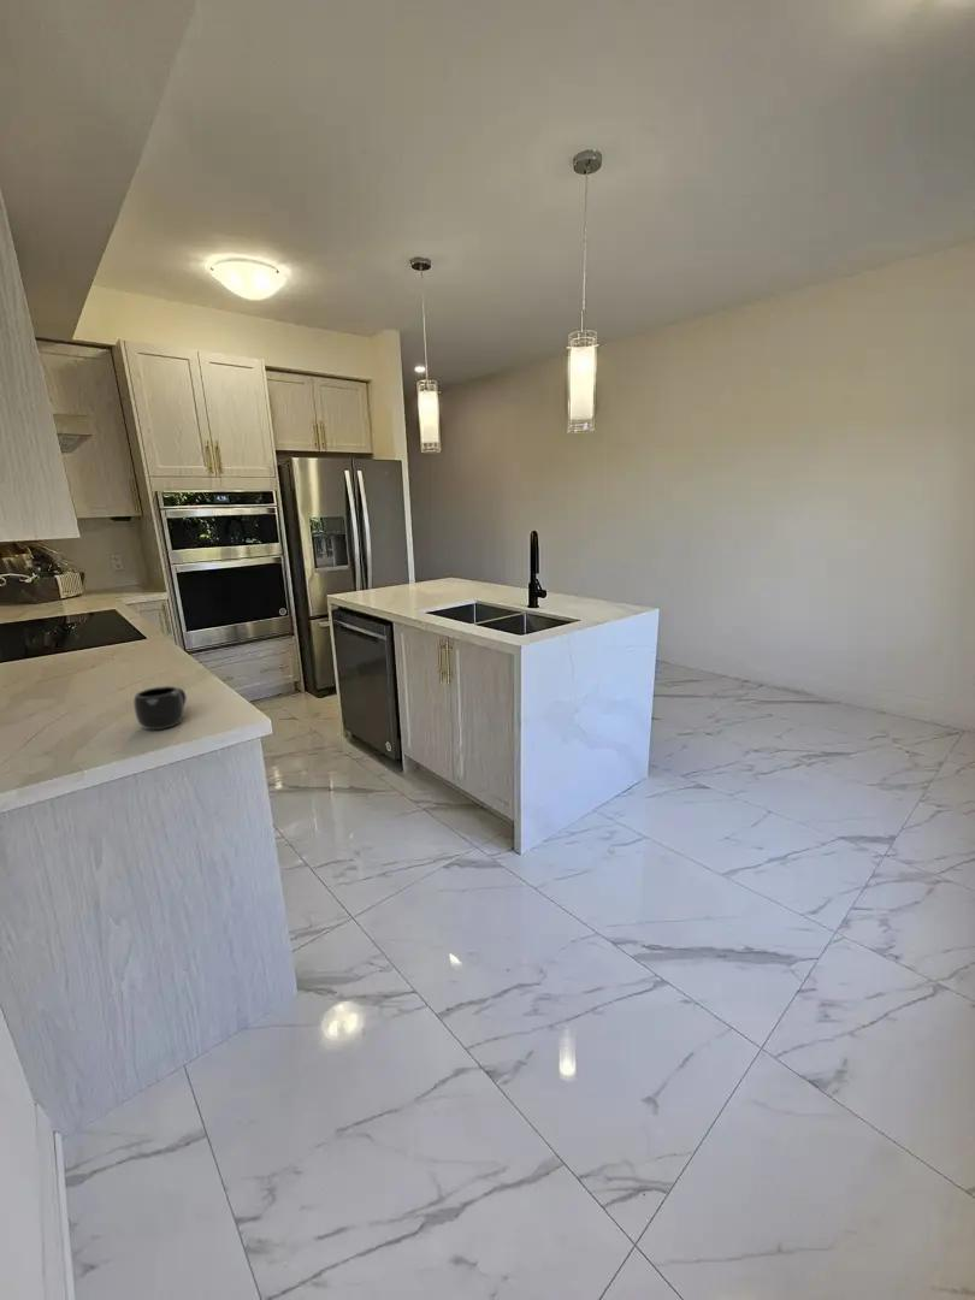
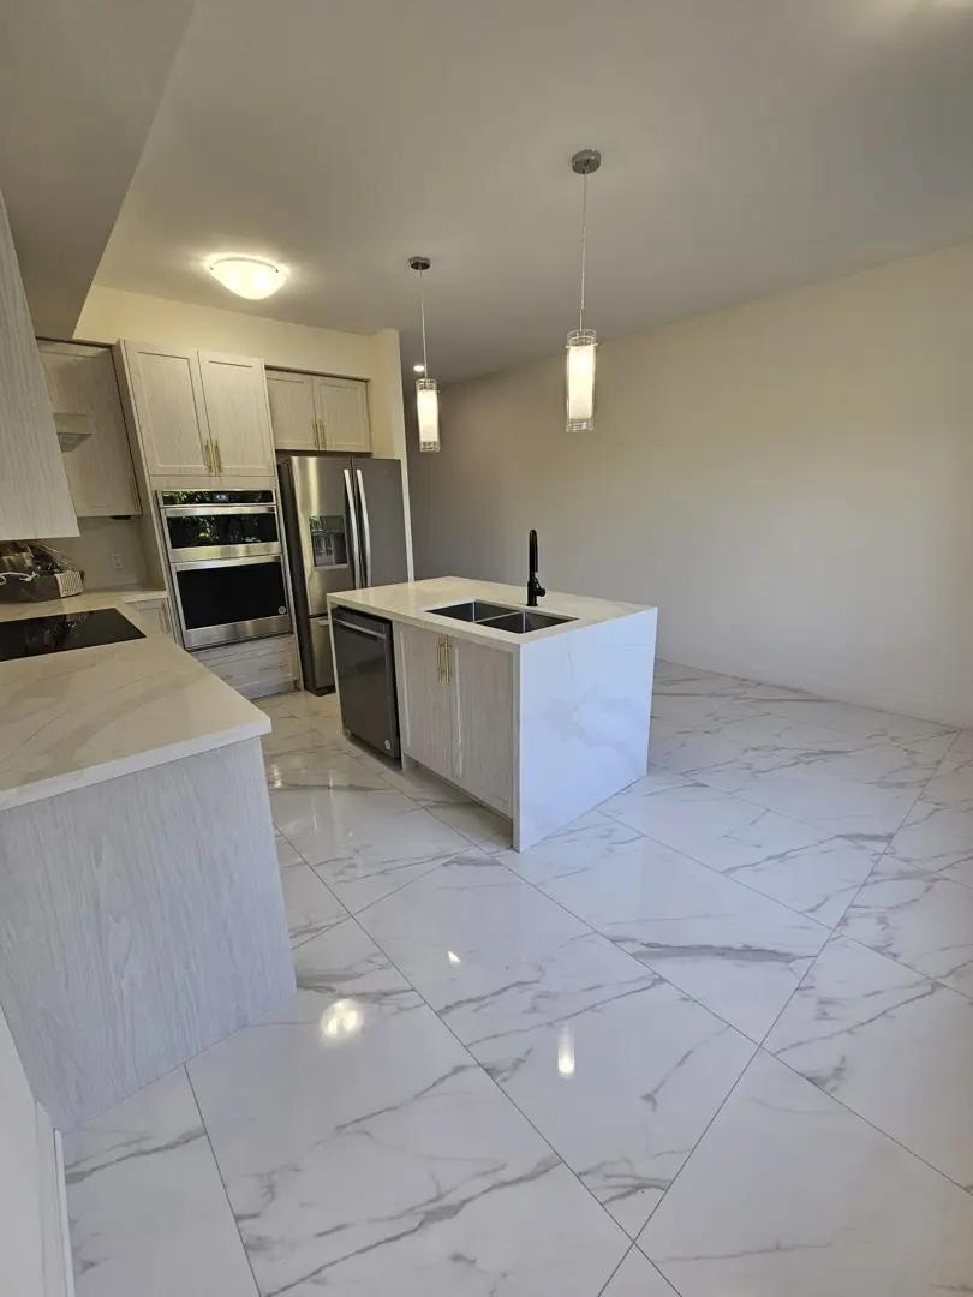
- mug (165, 707)
